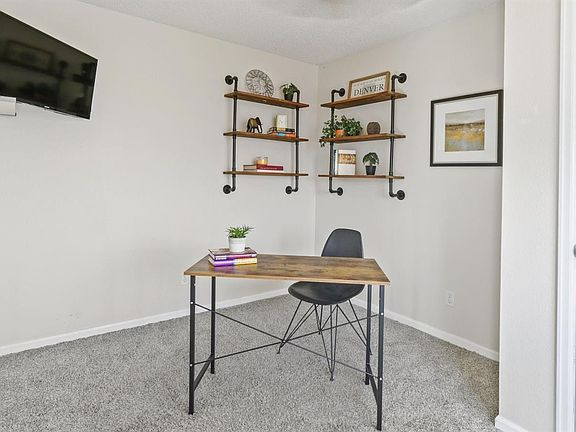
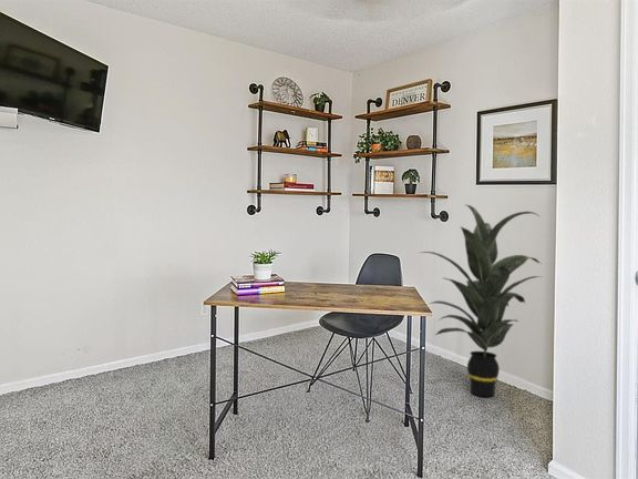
+ indoor plant (481, 296)
